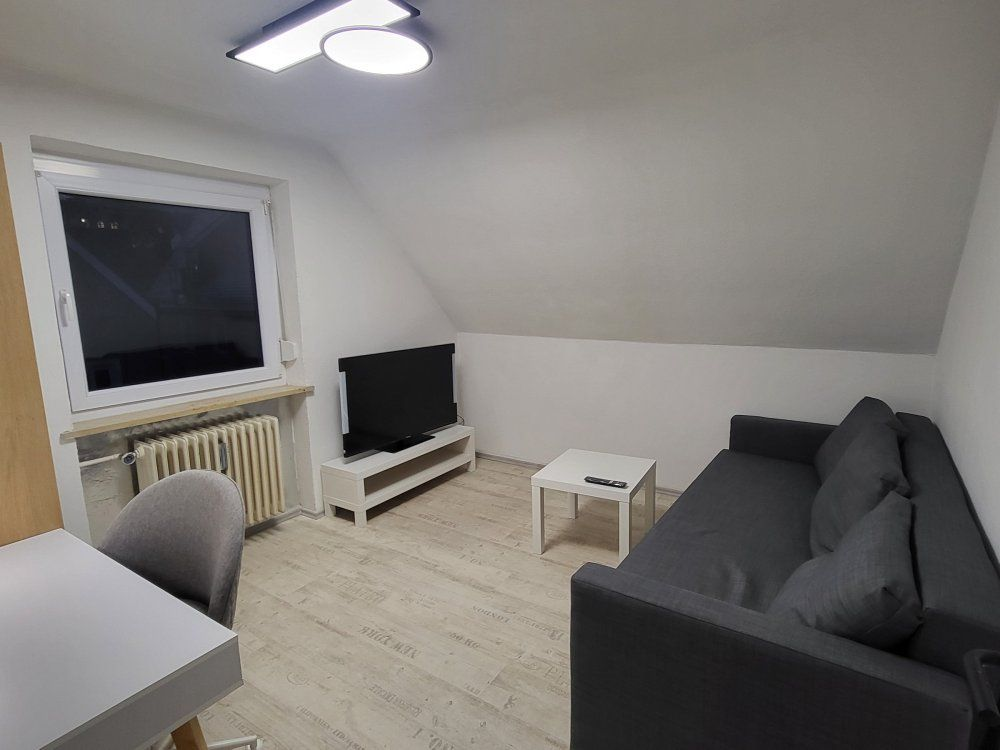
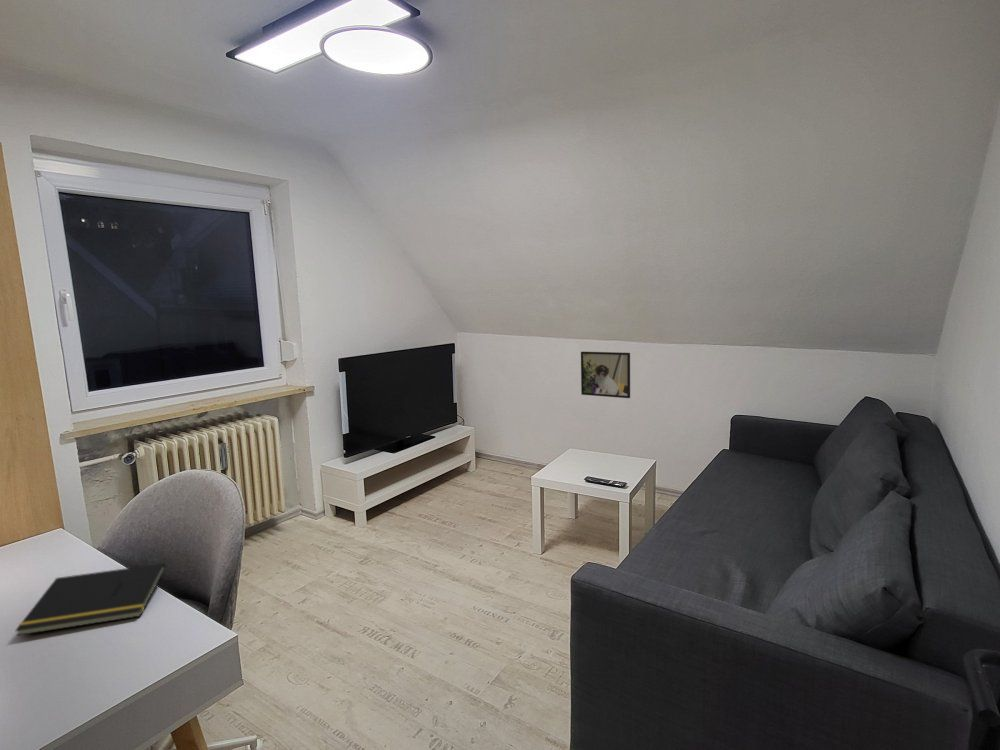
+ notepad (96, 596)
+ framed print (605, 374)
